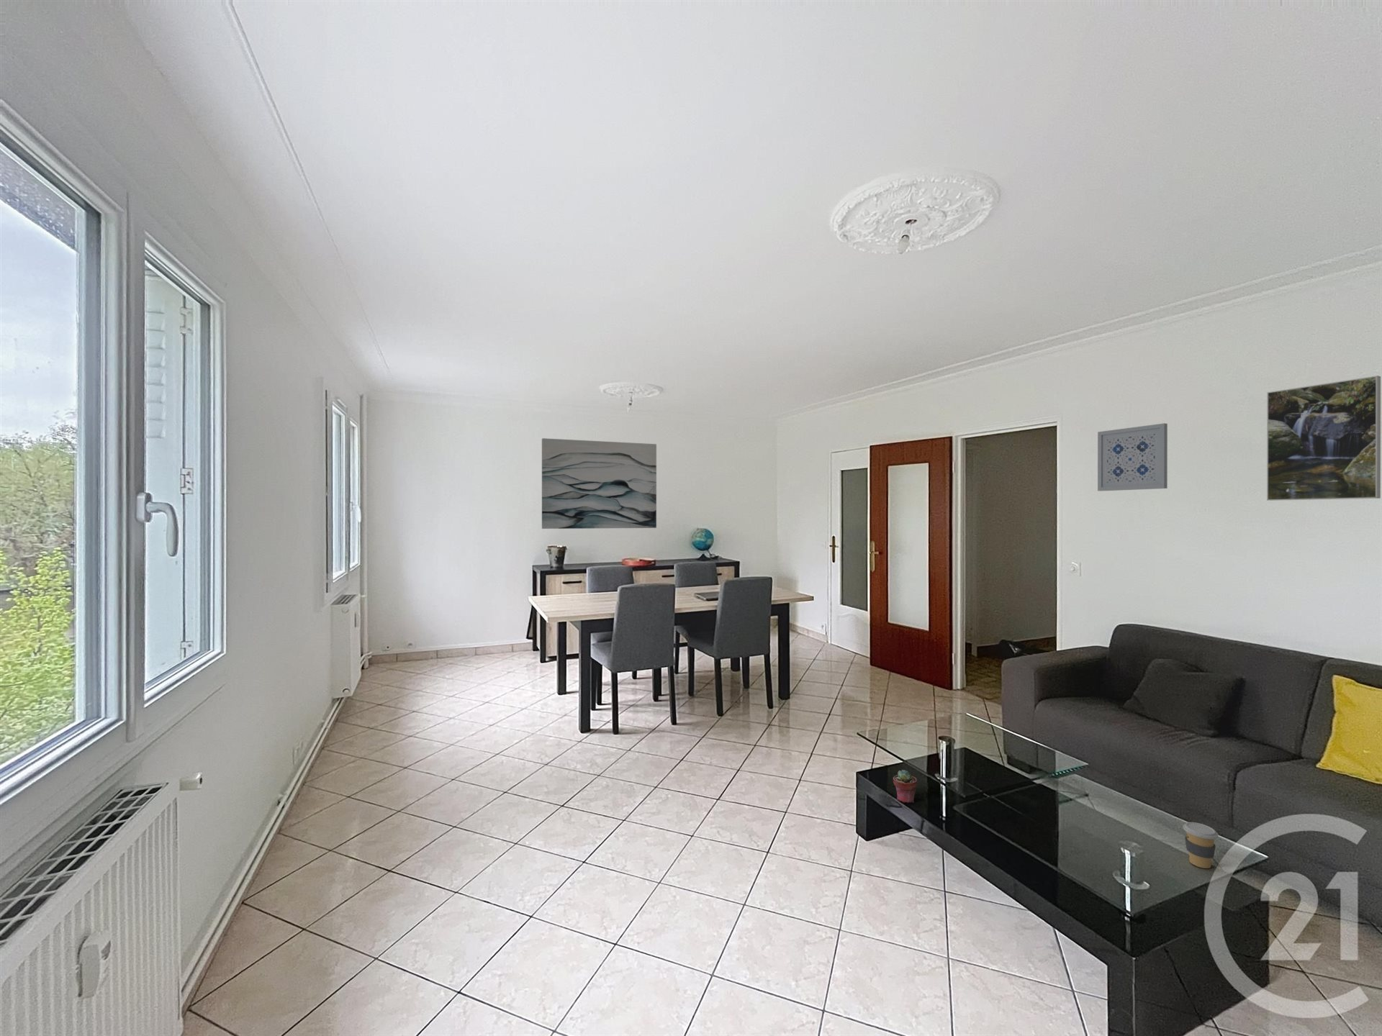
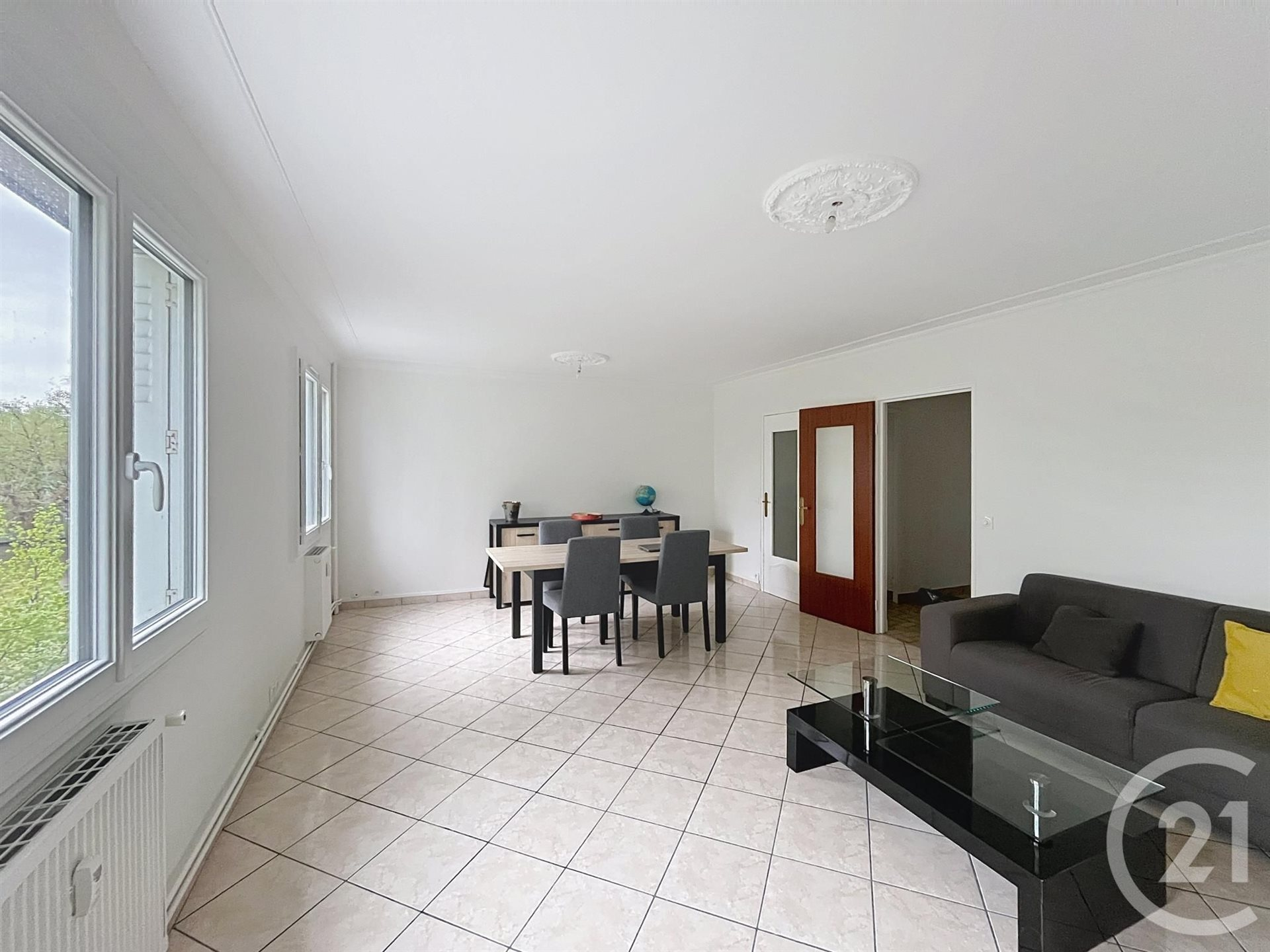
- wall art (601, 485)
- potted succulent (904, 785)
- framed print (1320, 442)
- wall art (1131, 458)
- coffee cup (1200, 846)
